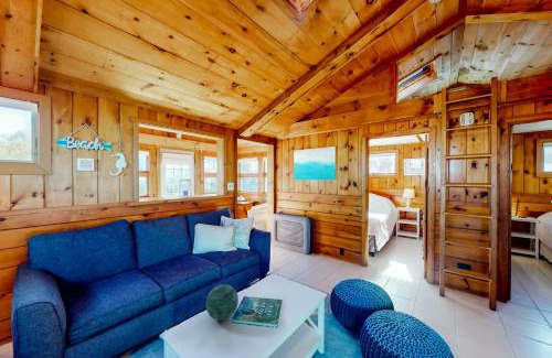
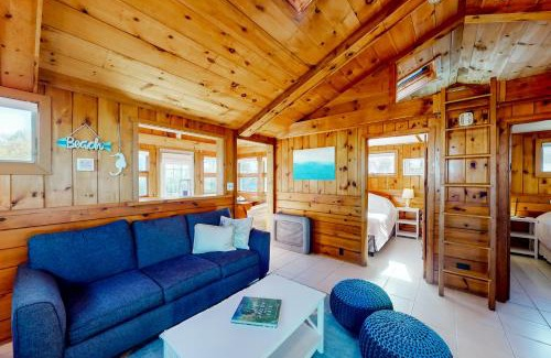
- decorative orb (222, 301)
